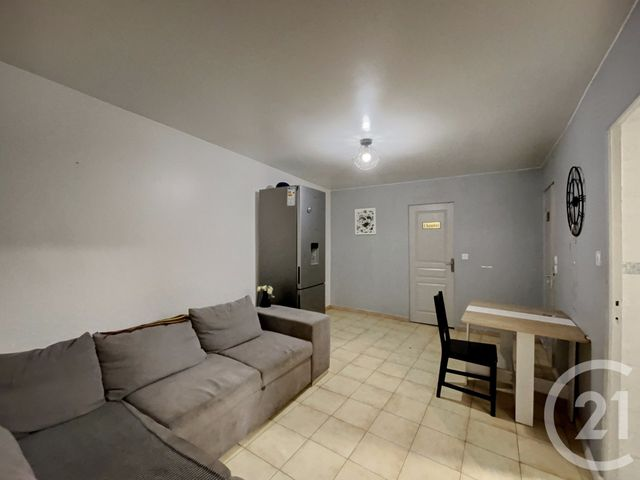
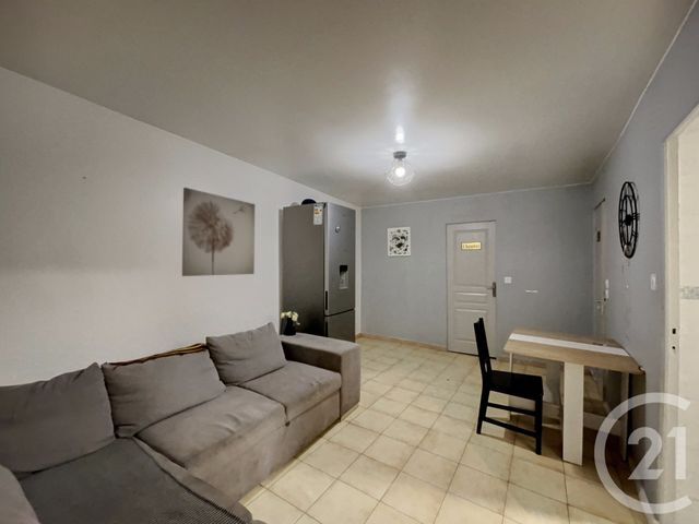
+ wall art (223, 236)
